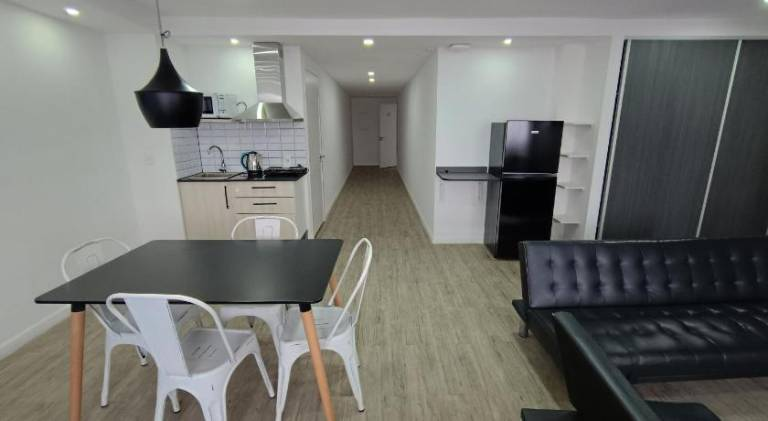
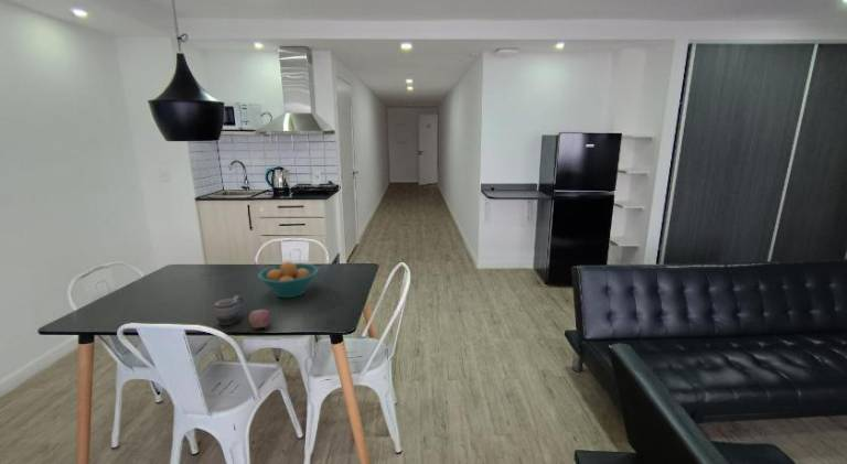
+ apple (259, 317)
+ fruit bowl (289, 277)
+ mug (229, 310)
